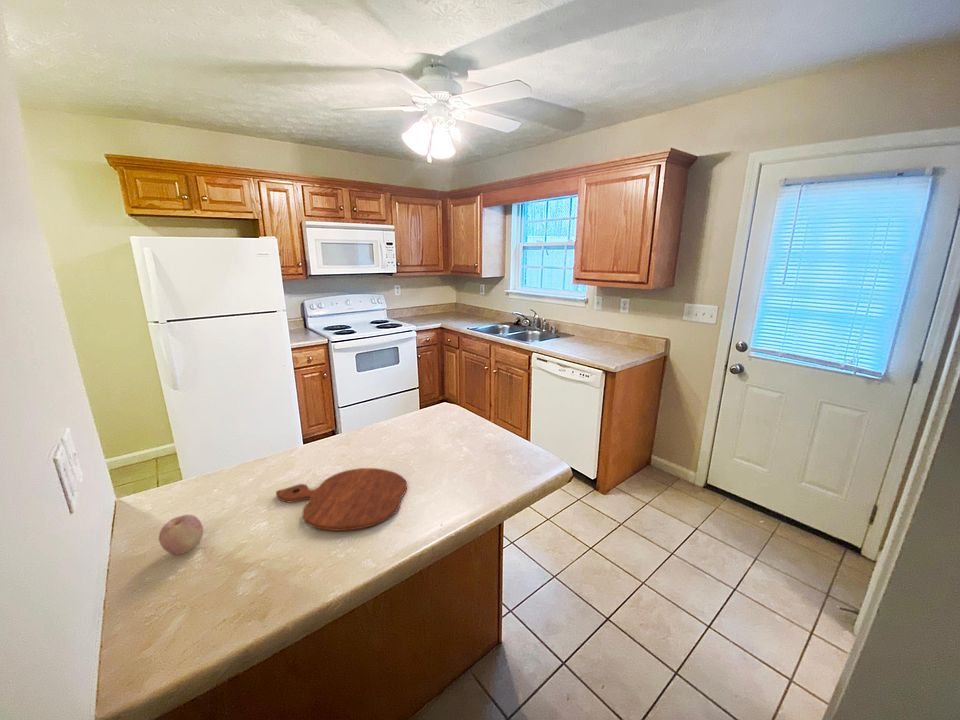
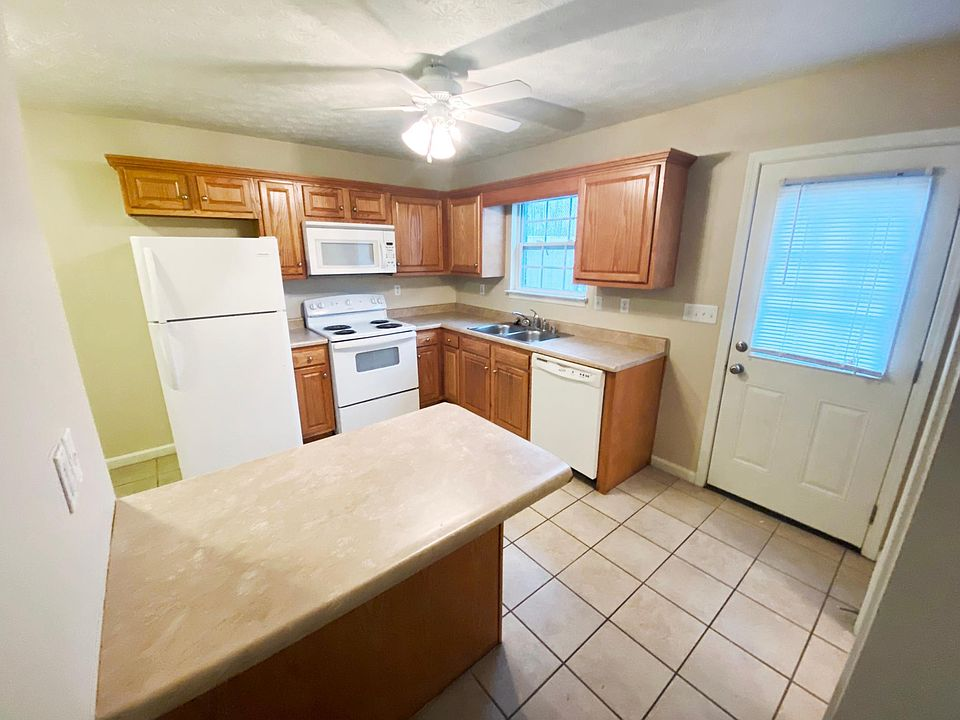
- cutting board (339, 495)
- fruit (181, 535)
